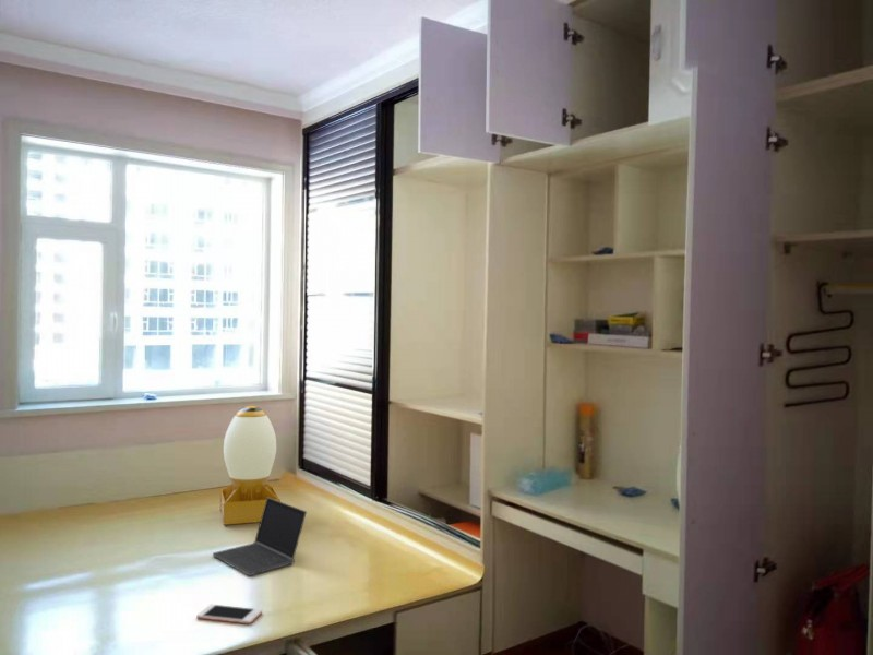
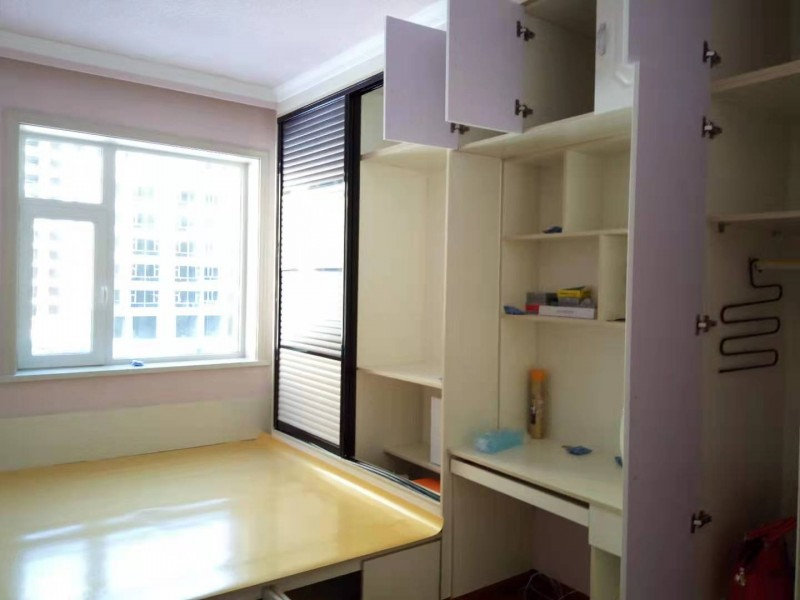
- desk lamp (250, 461)
- laptop computer (259, 534)
- cell phone (229, 614)
